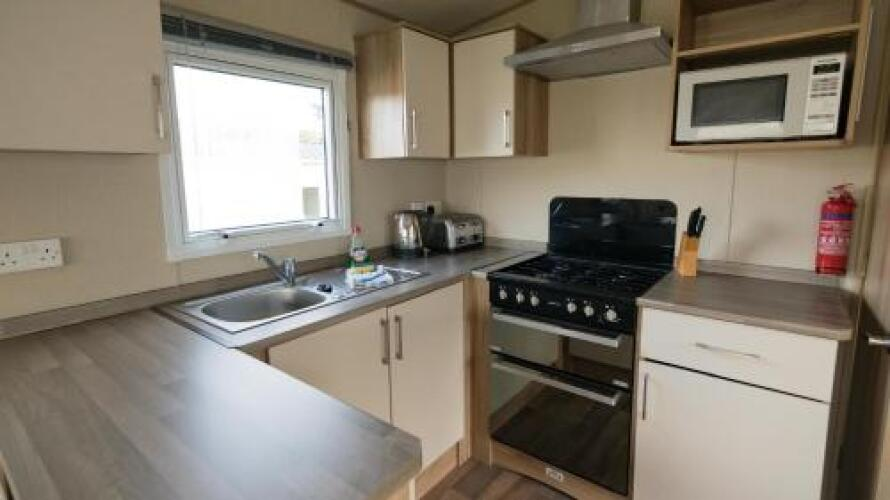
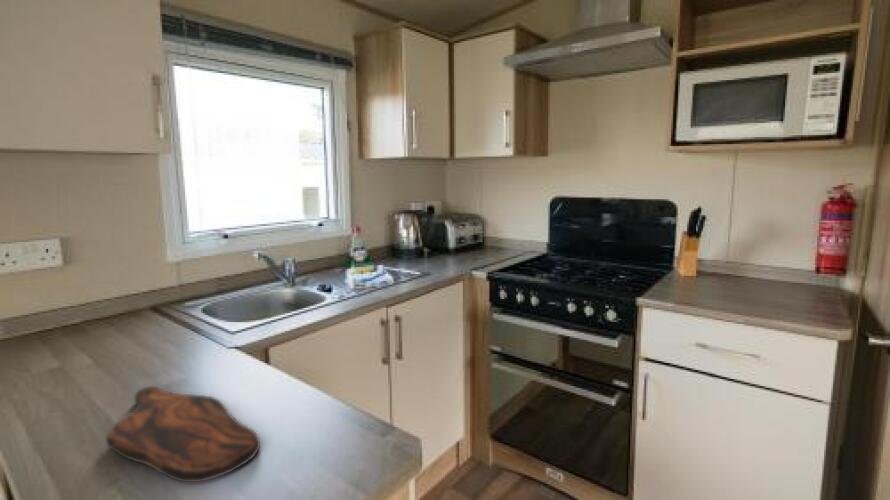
+ cutting board (172, 425)
